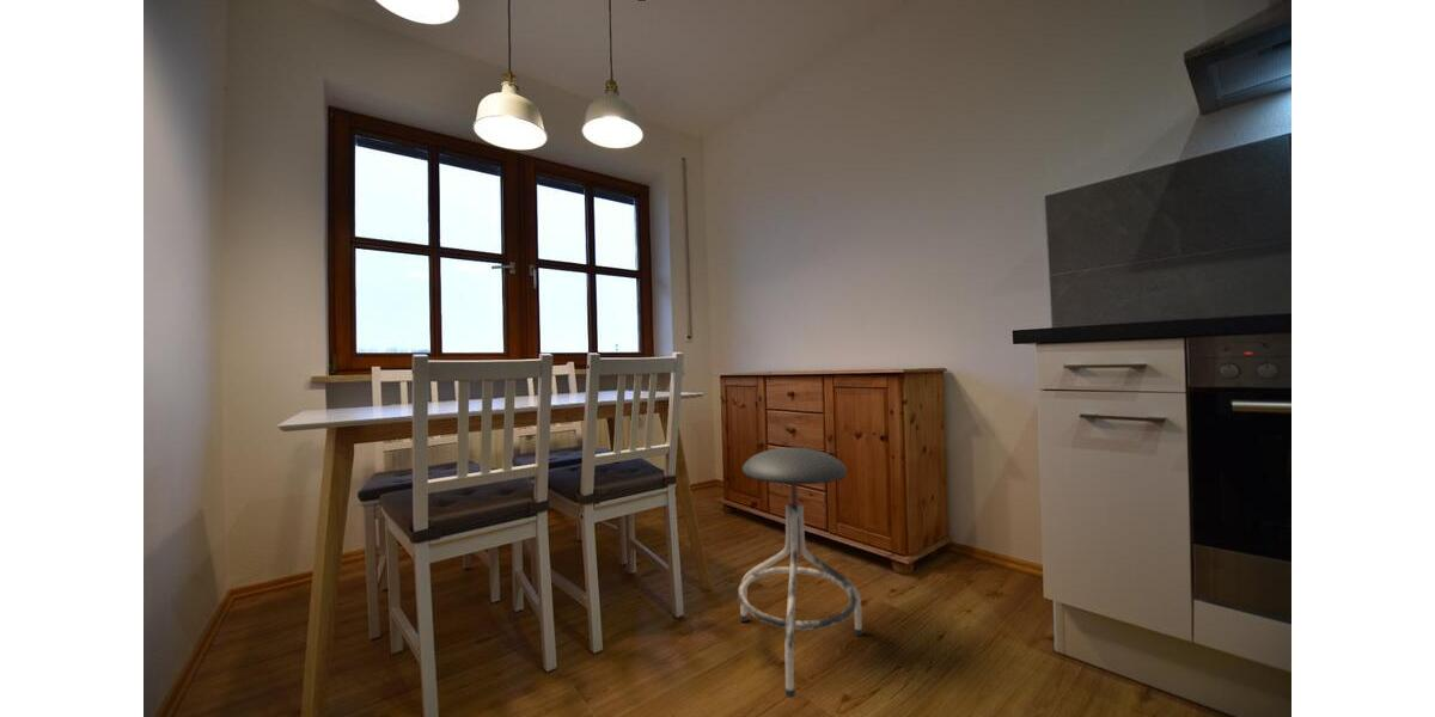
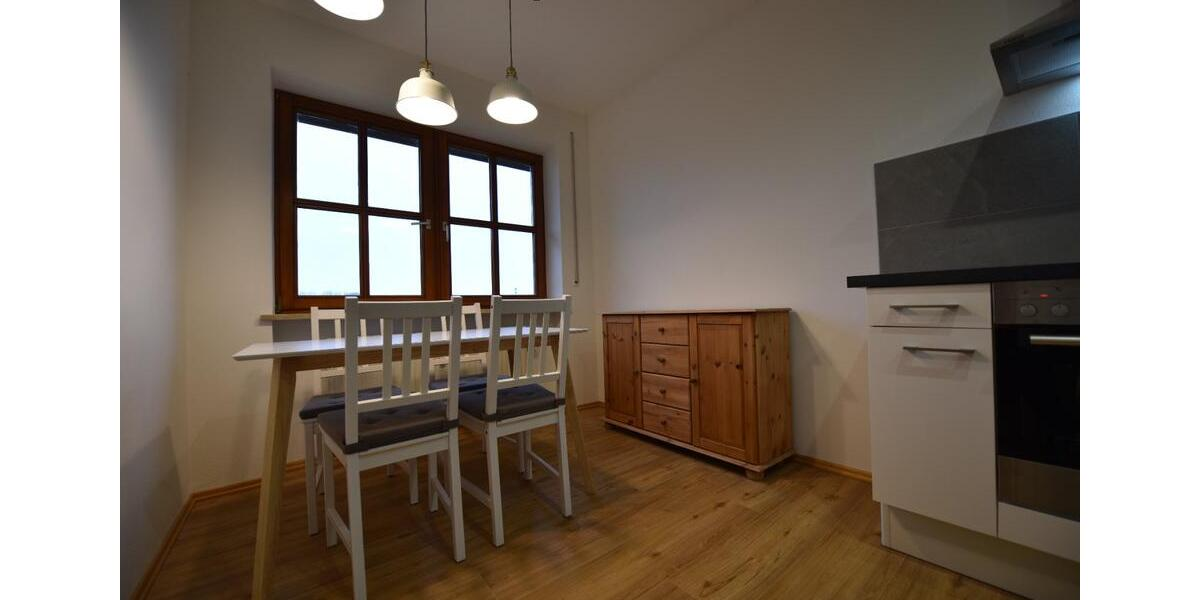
- stool (788, 545)
